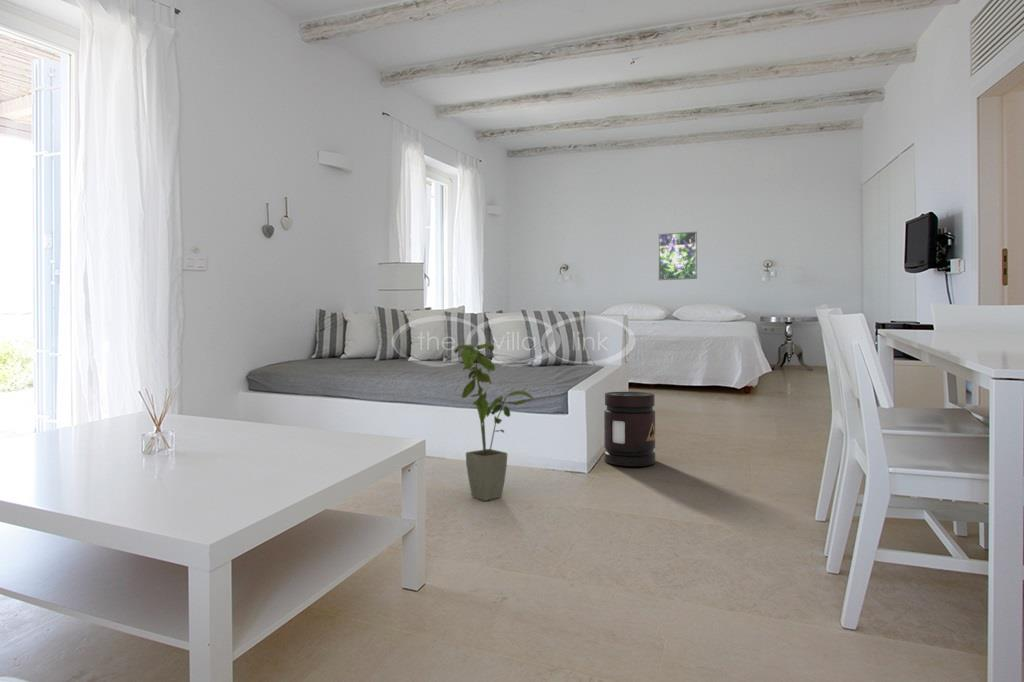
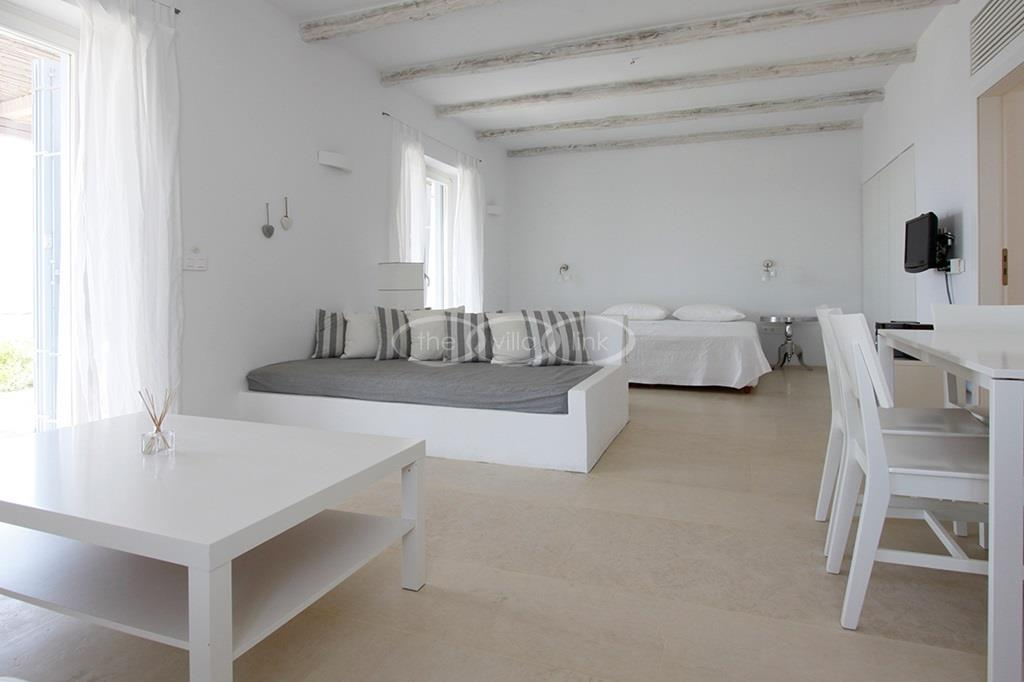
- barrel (629, 427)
- house plant (484, 424)
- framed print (677, 256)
